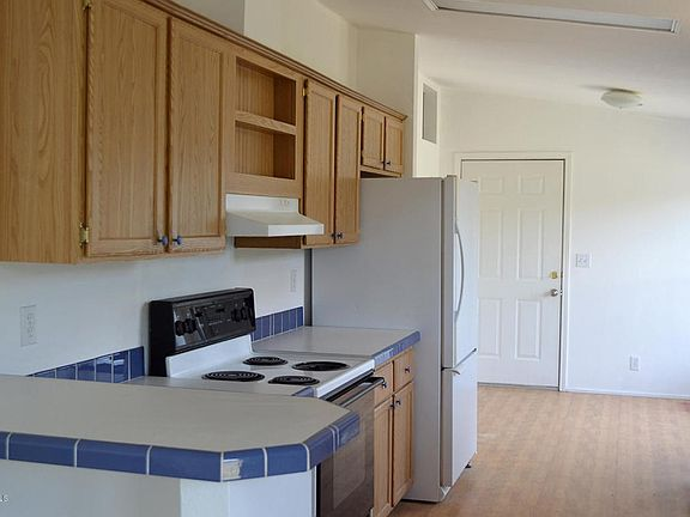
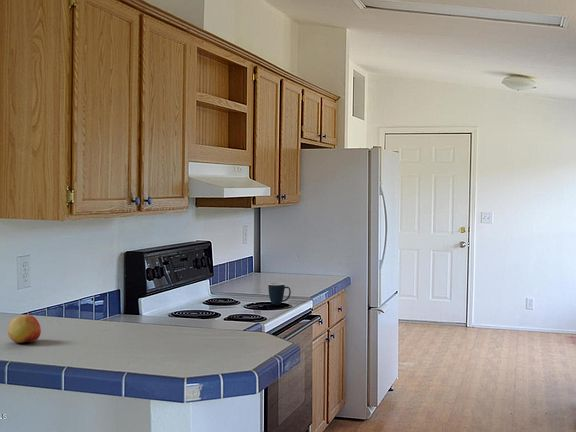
+ mug (279, 294)
+ apple (24, 328)
